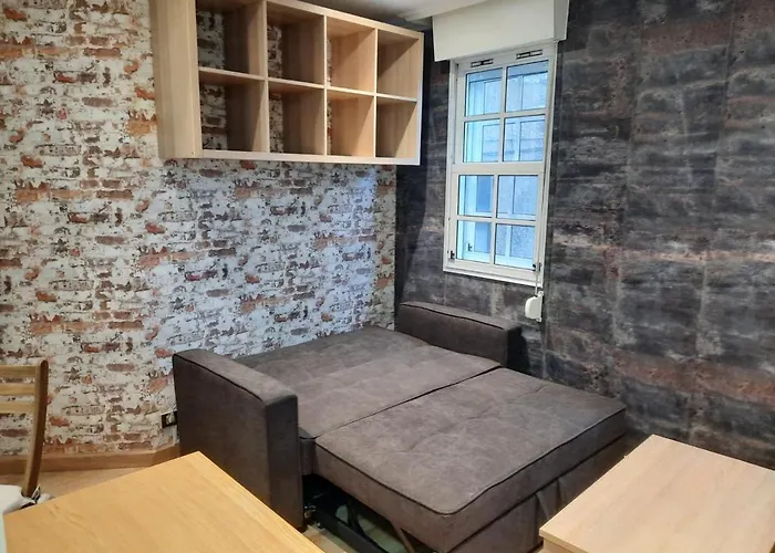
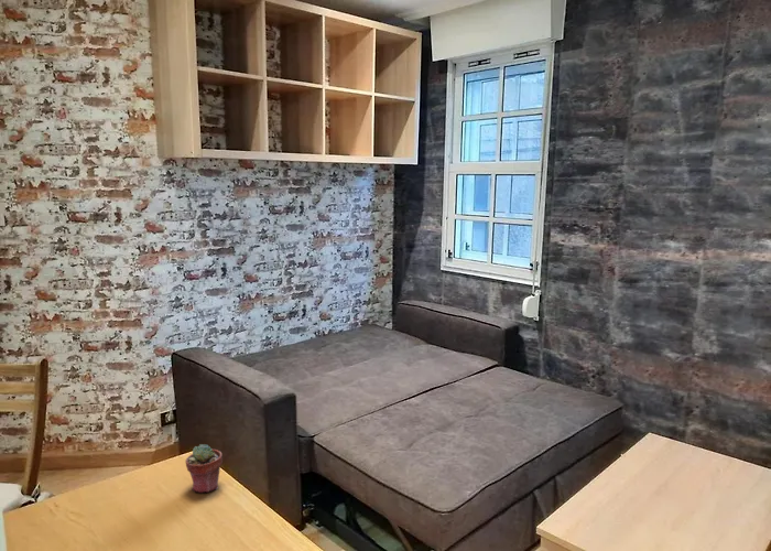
+ potted succulent (204, 465)
